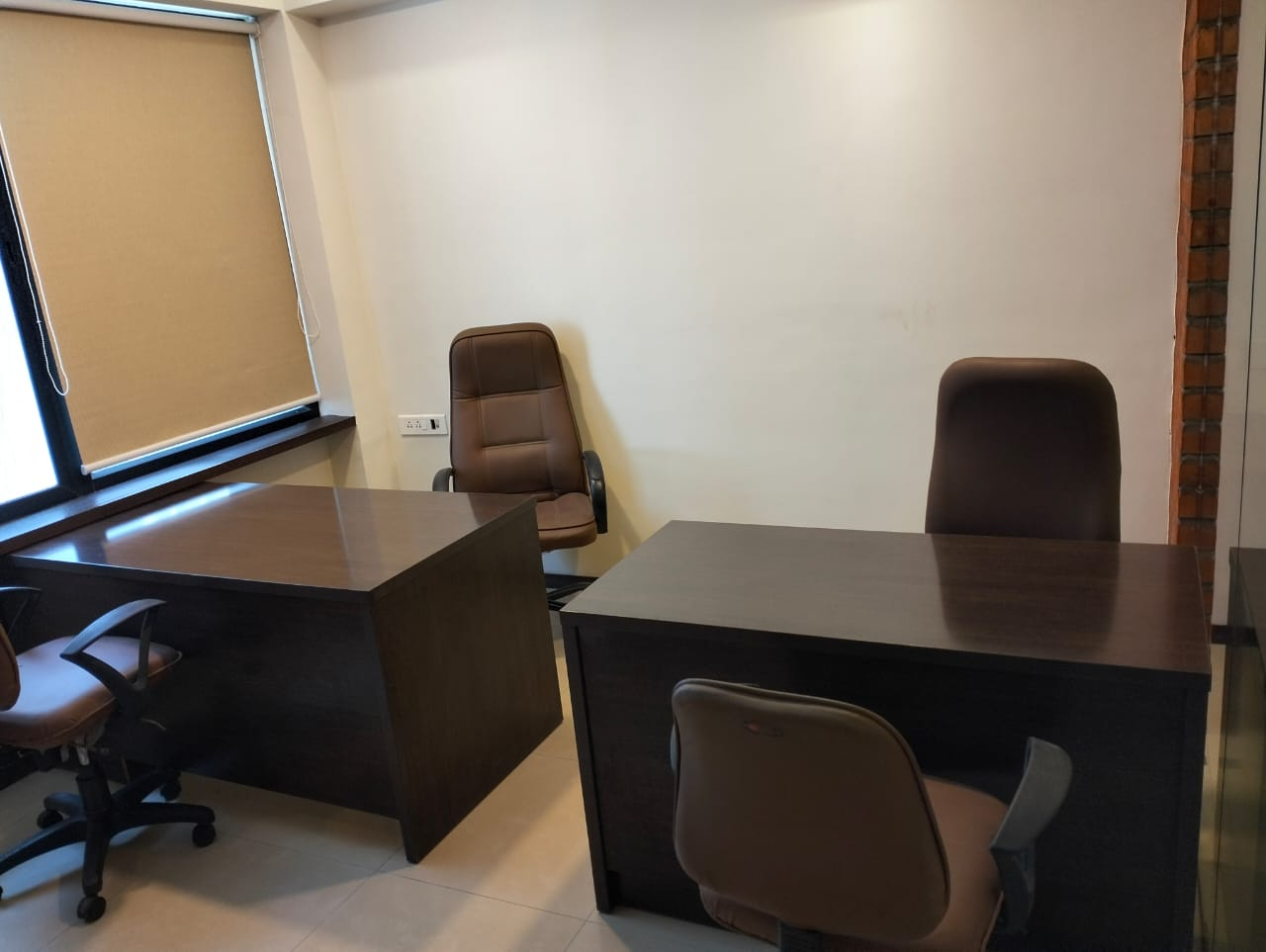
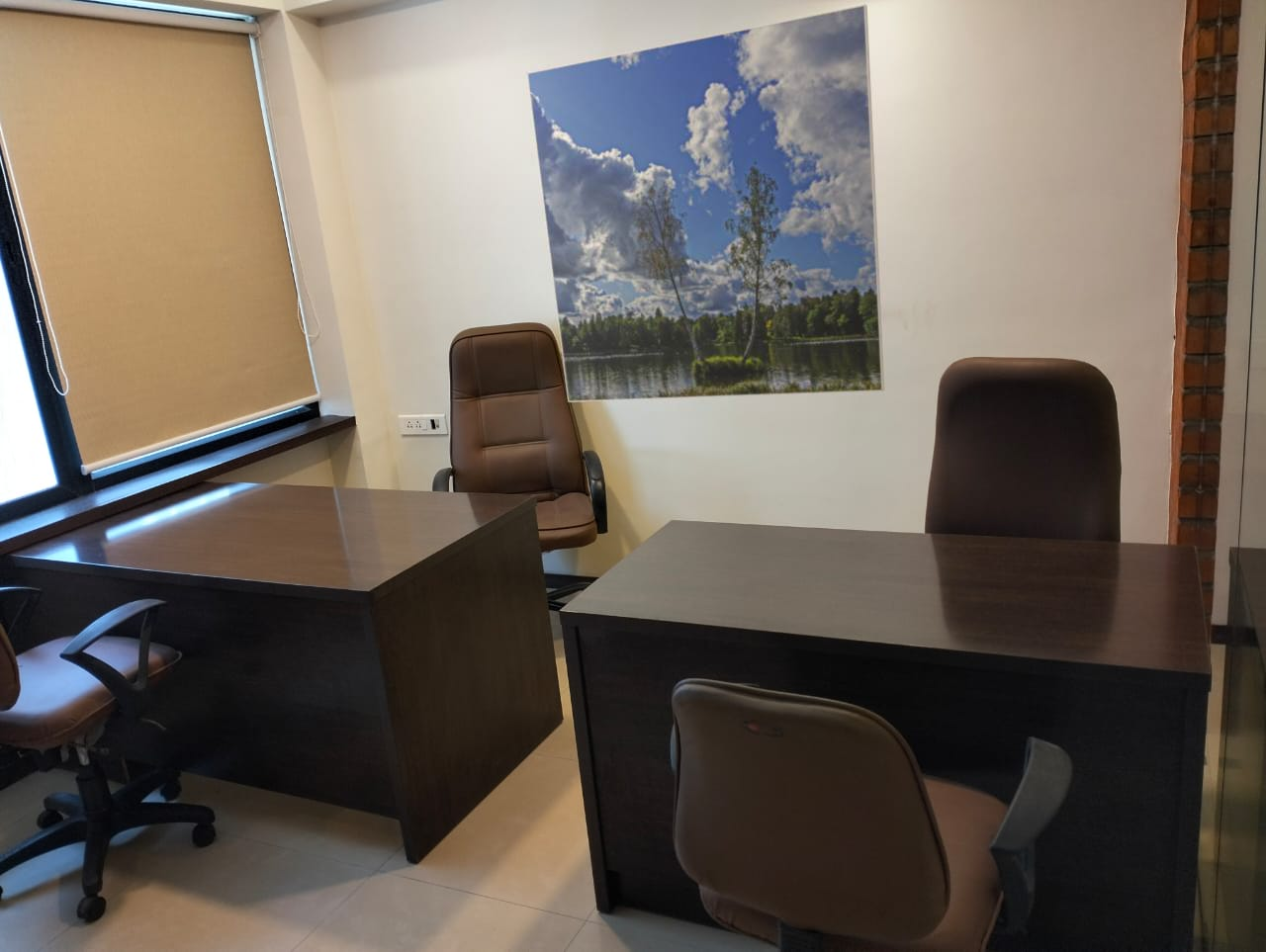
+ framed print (700, 226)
